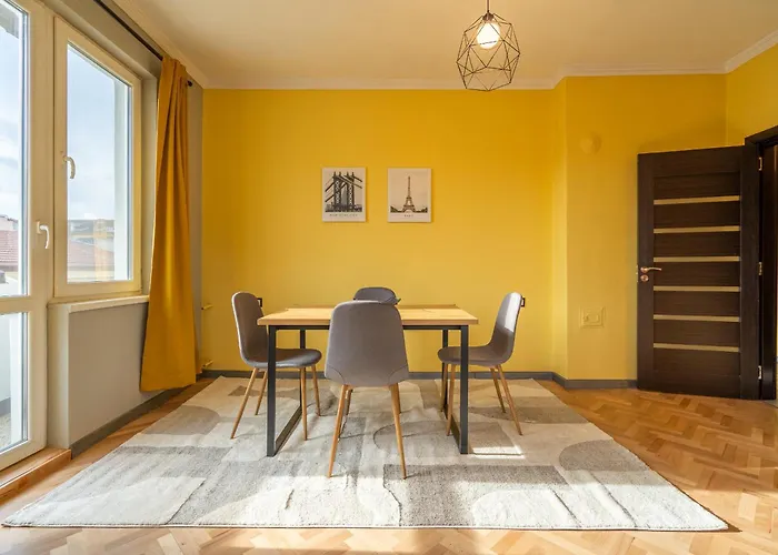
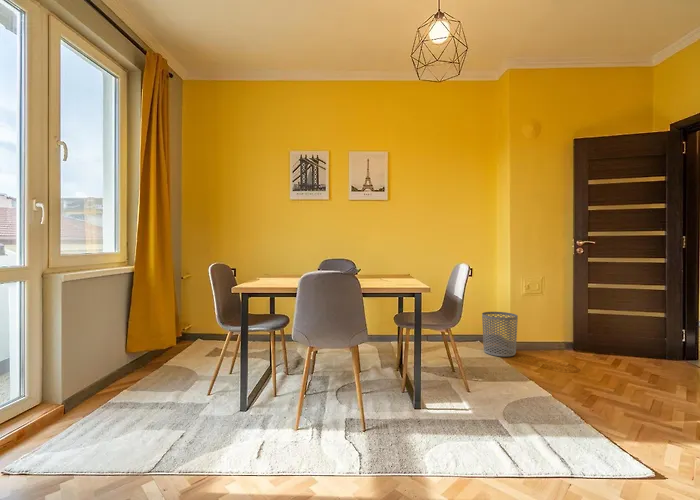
+ waste bin (499, 333)
